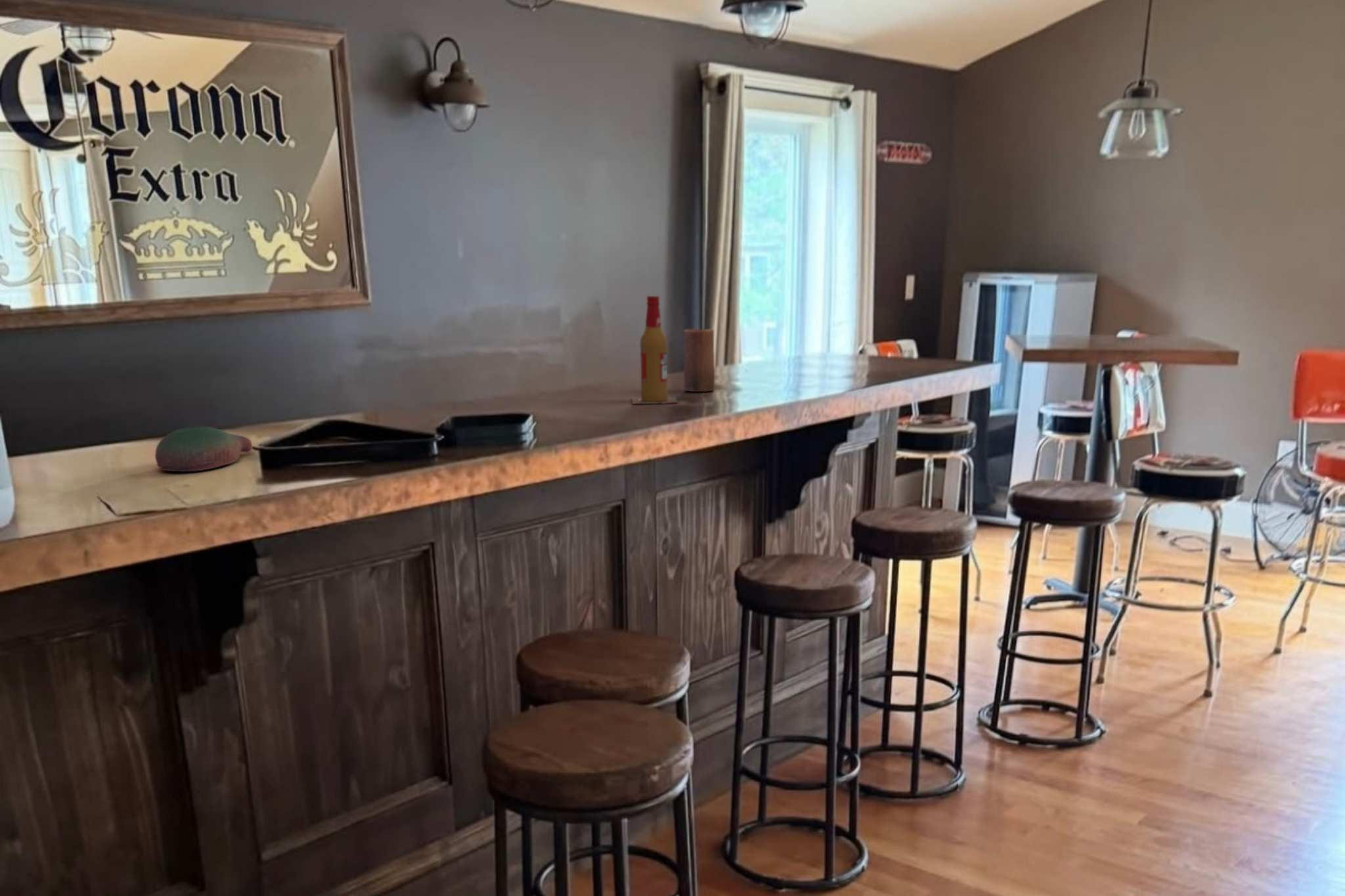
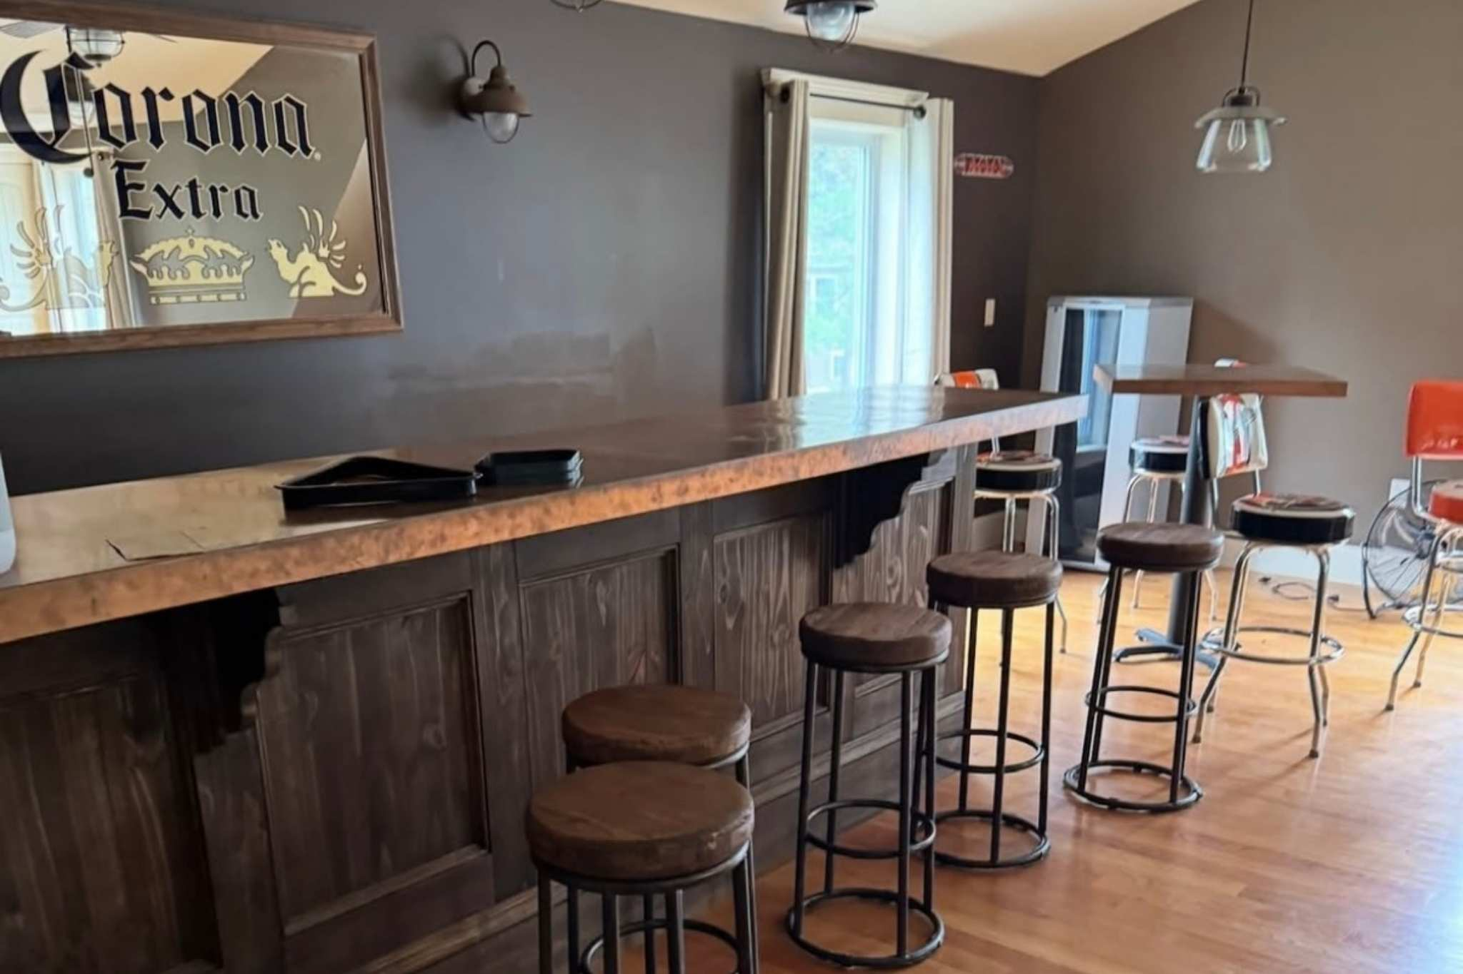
- beer bottle (653, 349)
- candle (699, 360)
- bowl (208, 445)
